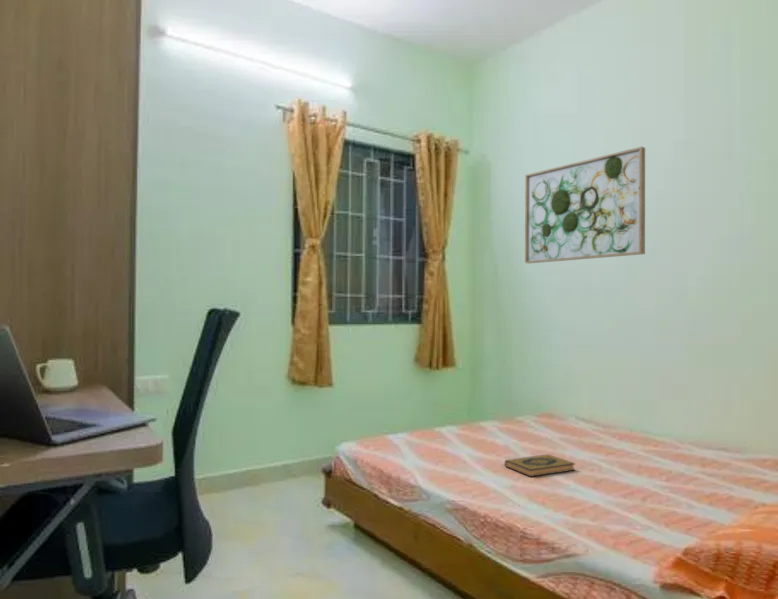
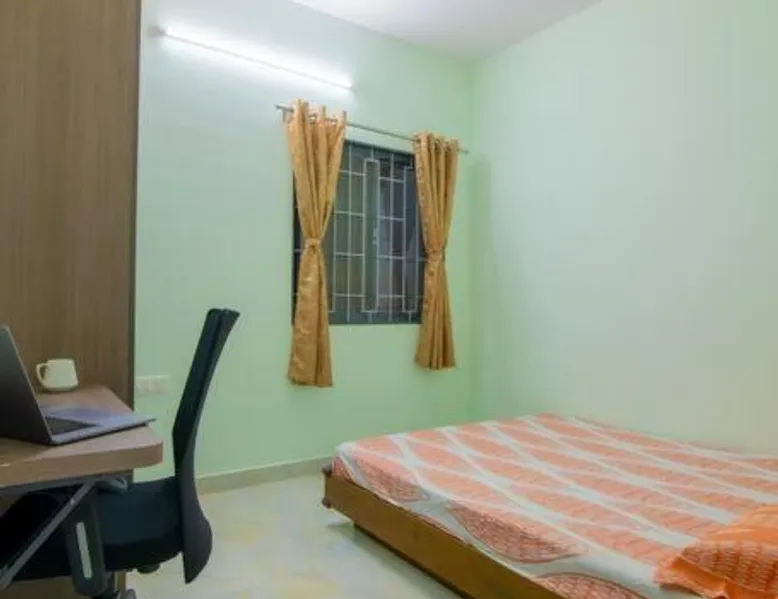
- hardback book (539, 464)
- wall art (578, 210)
